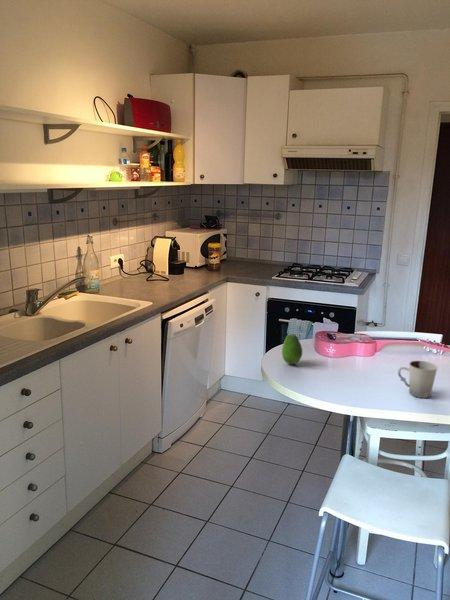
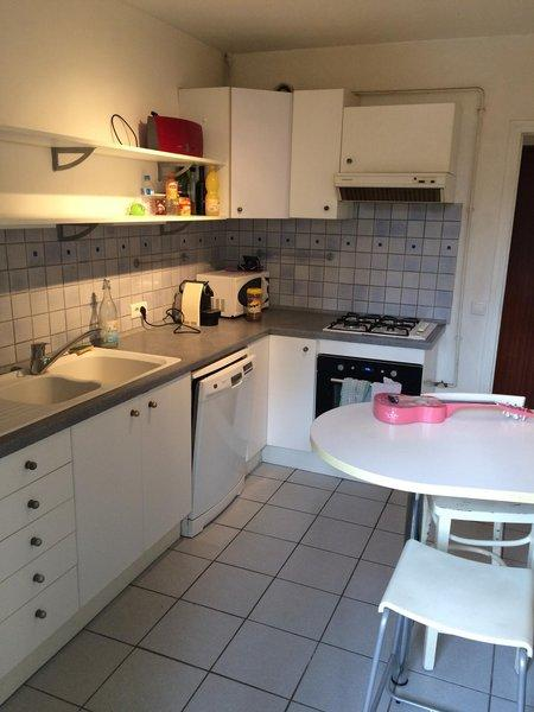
- cup (416, 378)
- fruit (292, 349)
